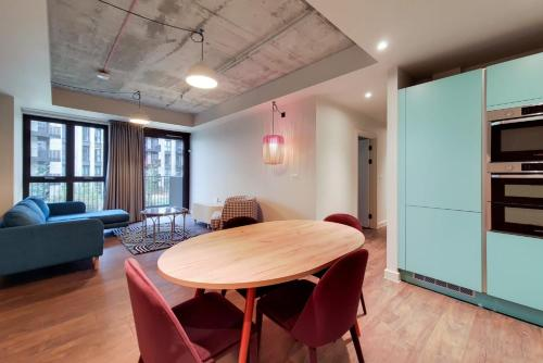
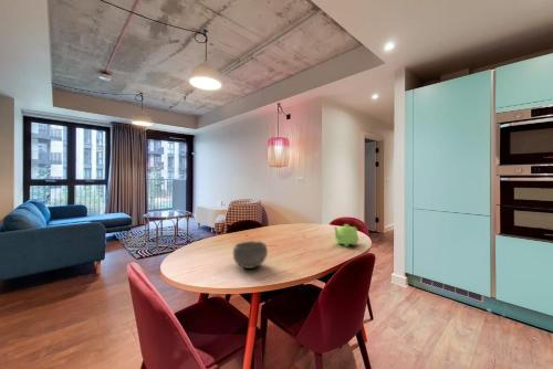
+ bowl (250, 255)
+ teapot (345, 234)
